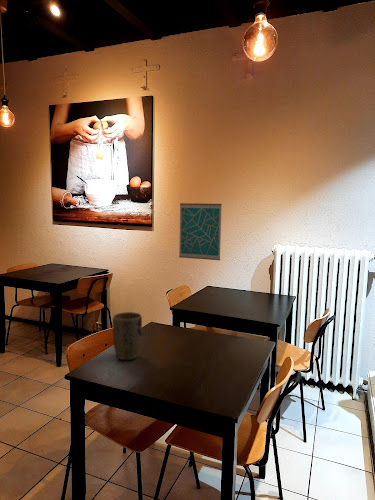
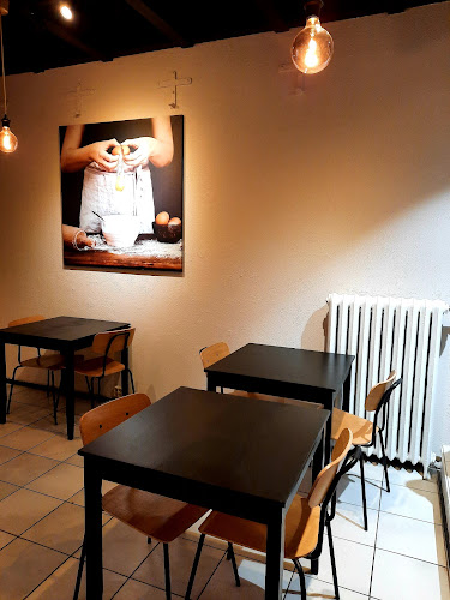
- wall art (199, 231)
- plant pot (127, 336)
